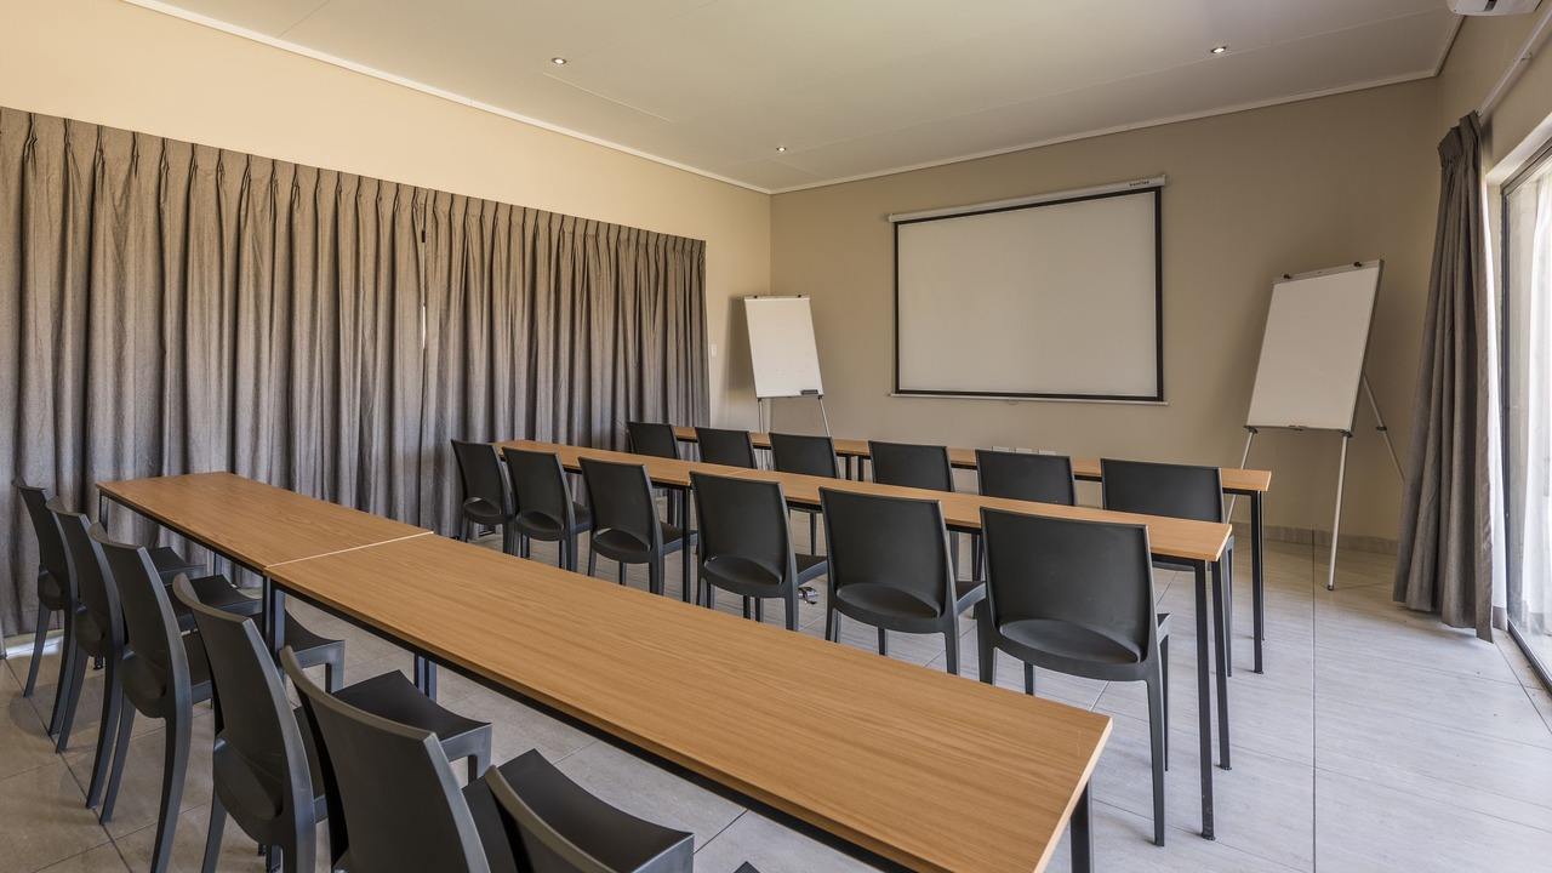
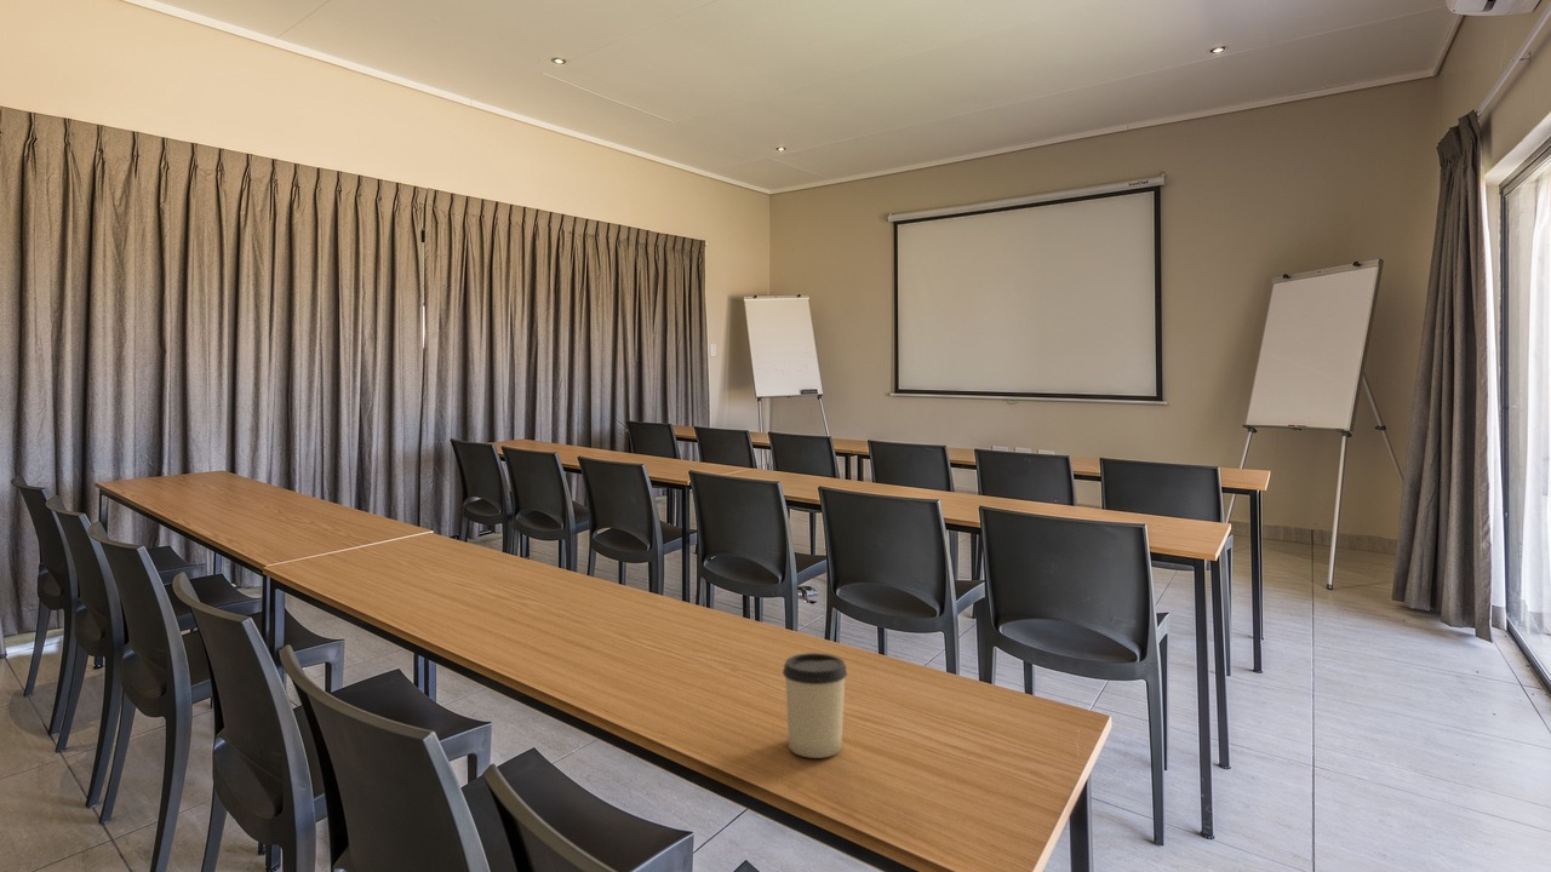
+ cup (814, 704)
